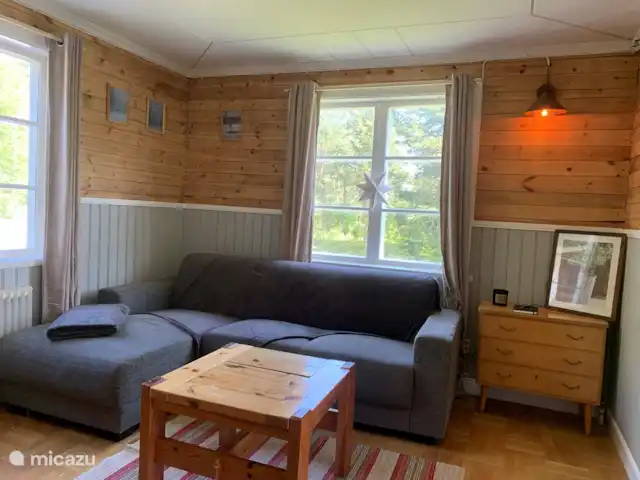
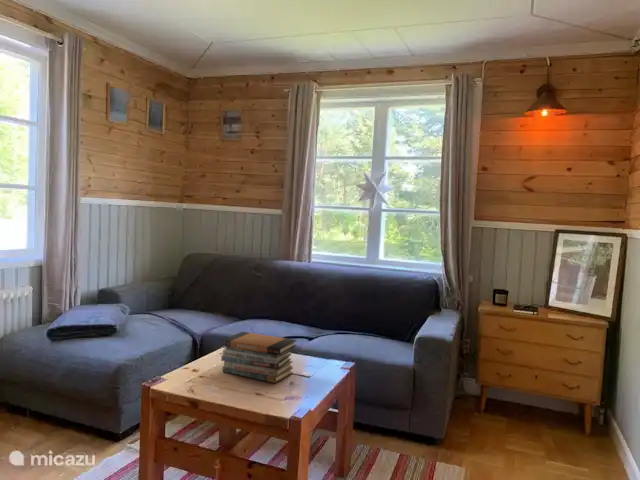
+ book stack (258, 355)
